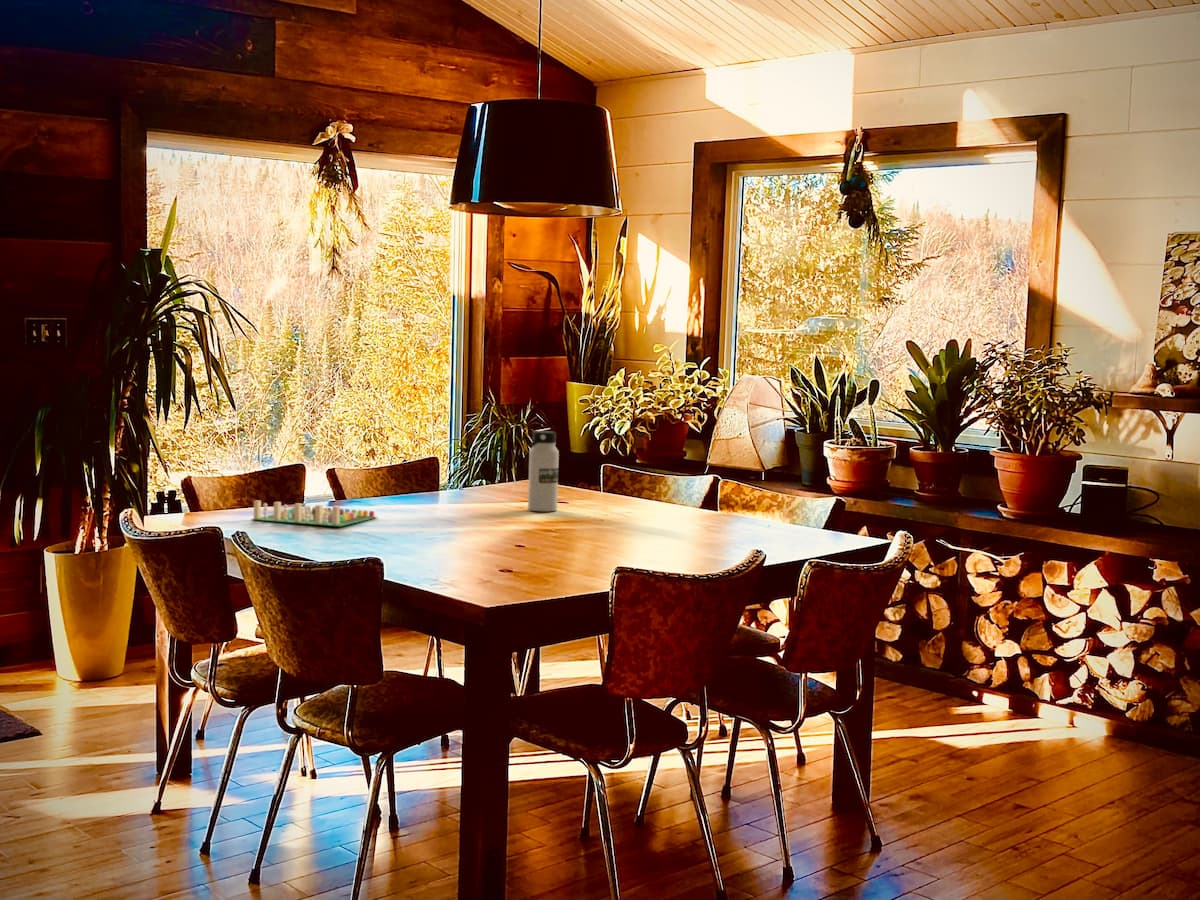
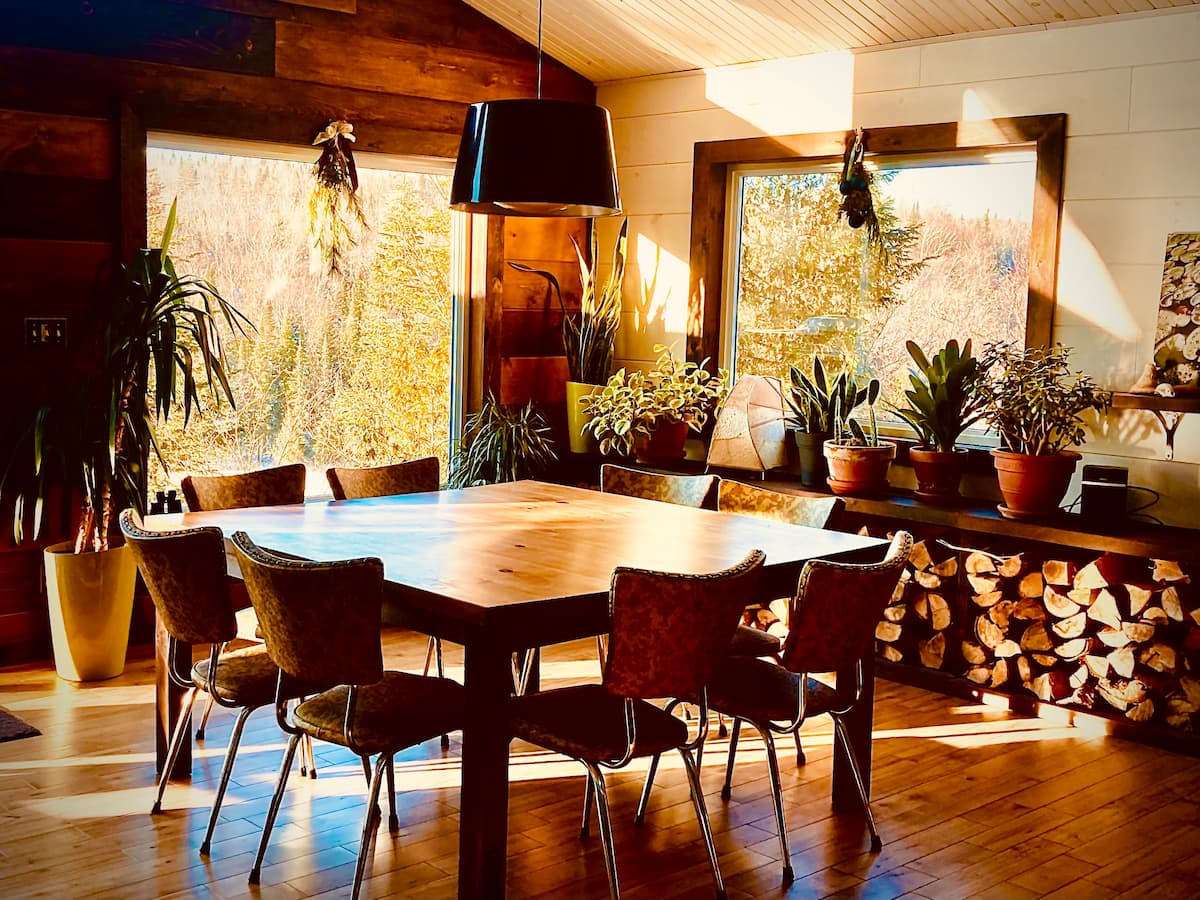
- water bottle (543, 470)
- board game (315, 509)
